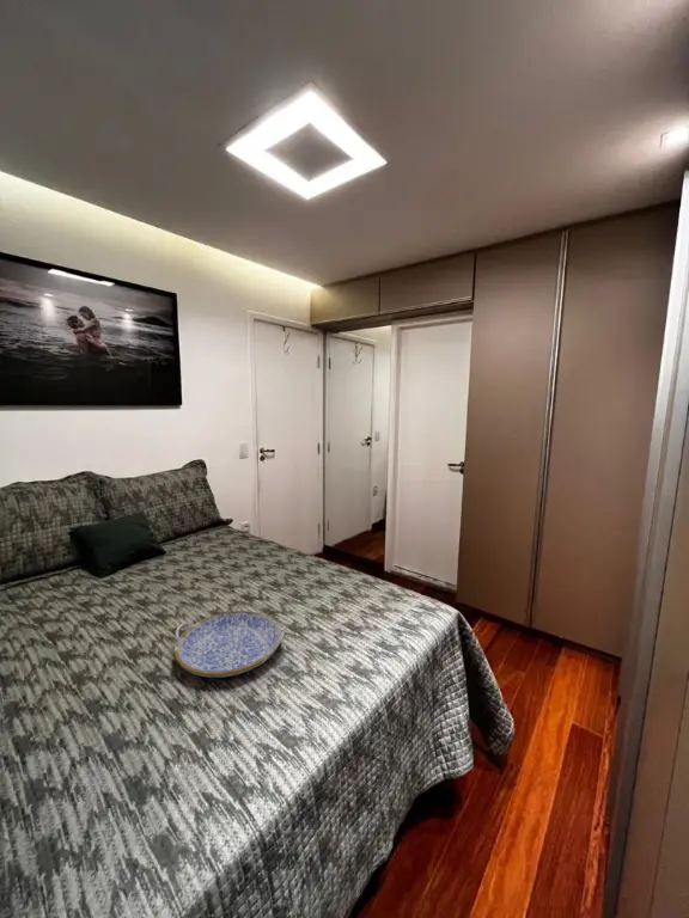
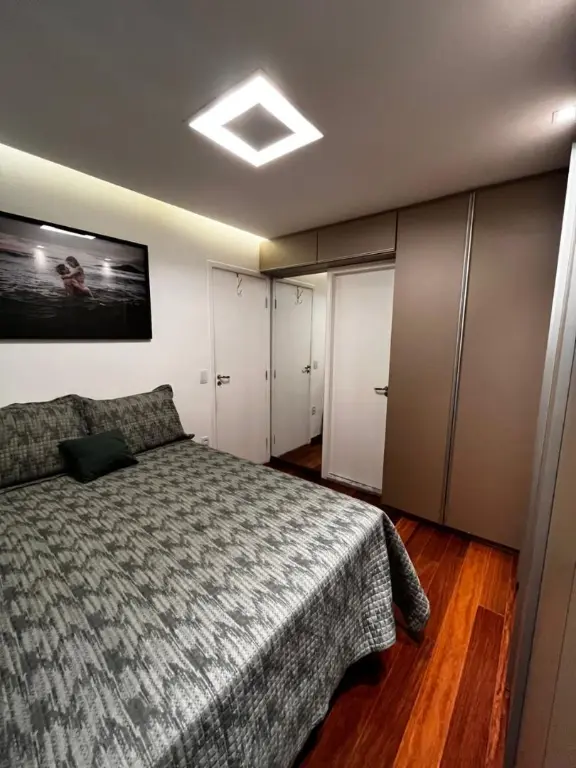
- serving tray (230, 639)
